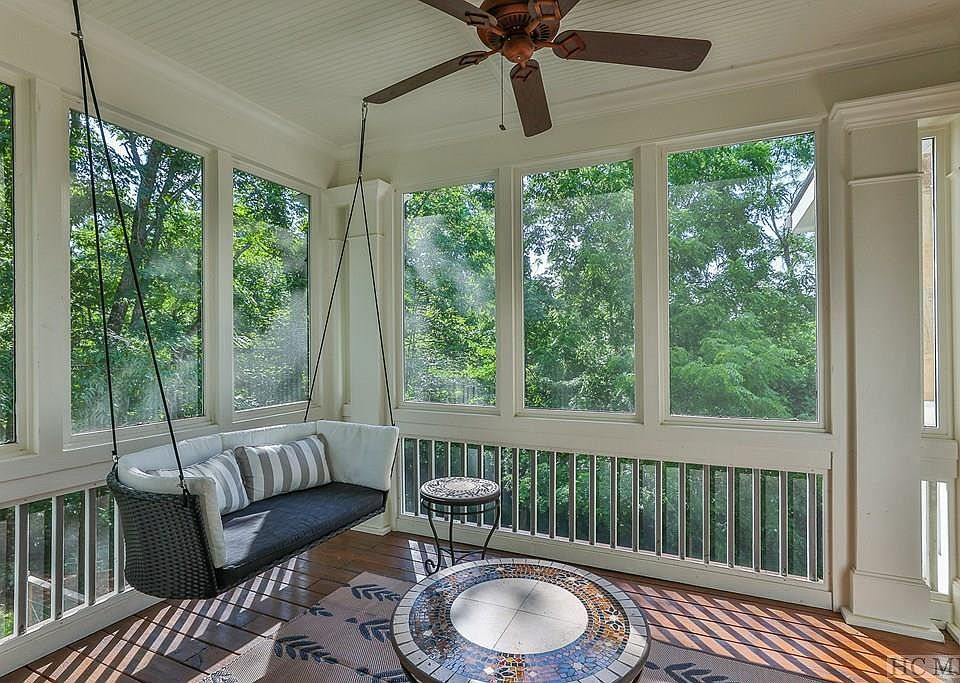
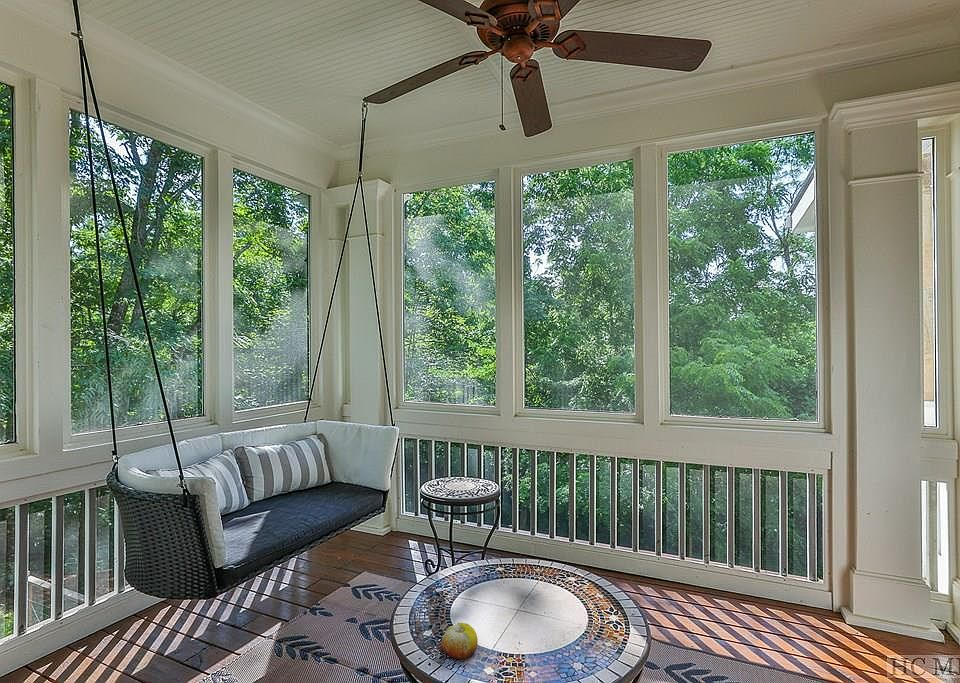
+ fruit (459, 638)
